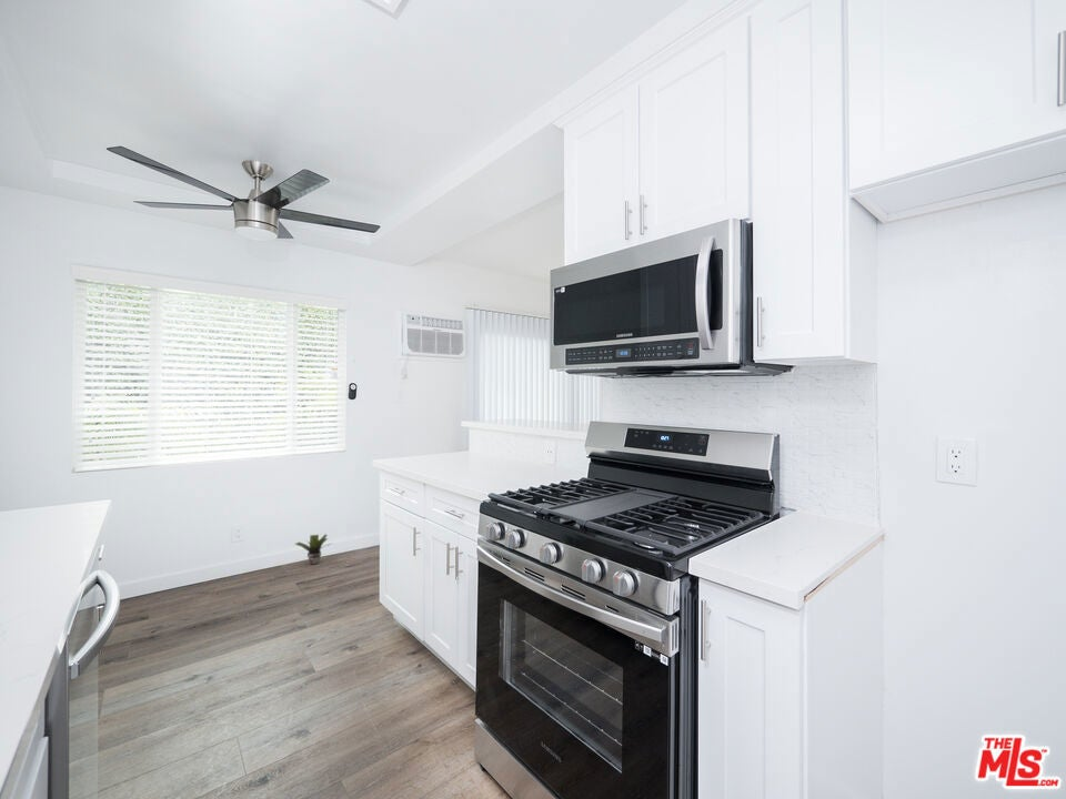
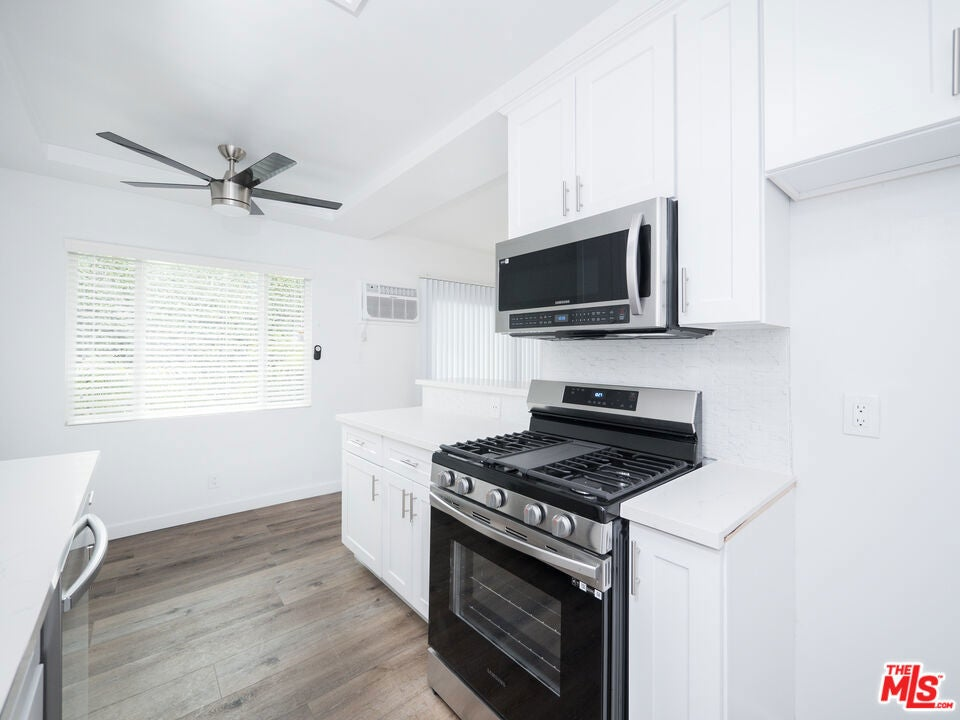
- potted plant (314, 548)
